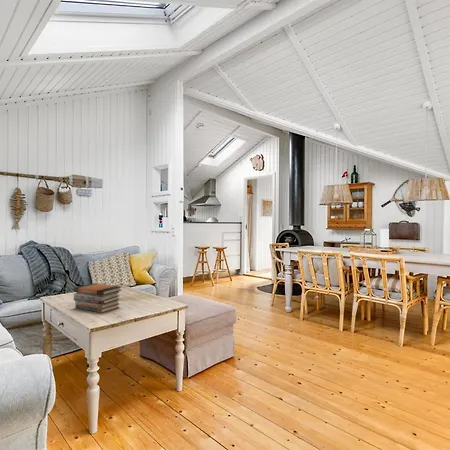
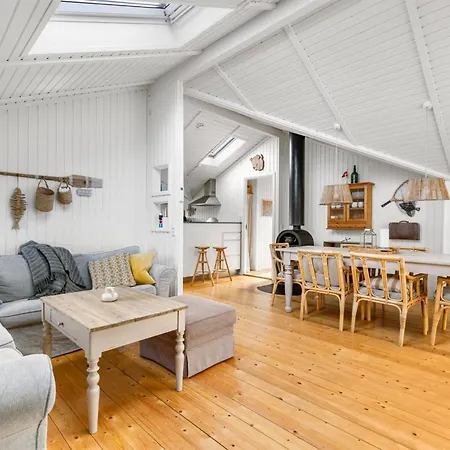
- book stack (97, 297)
